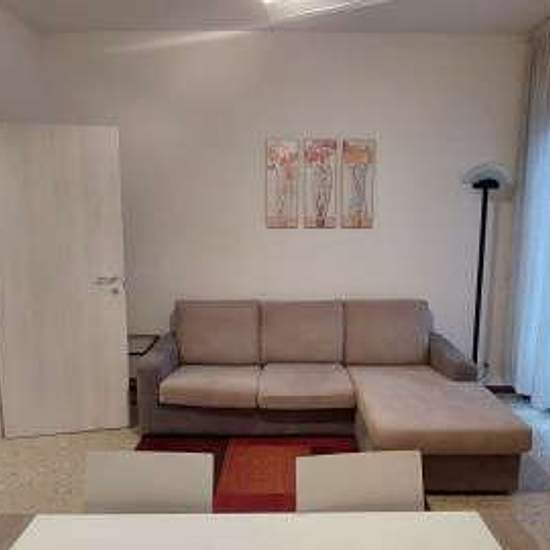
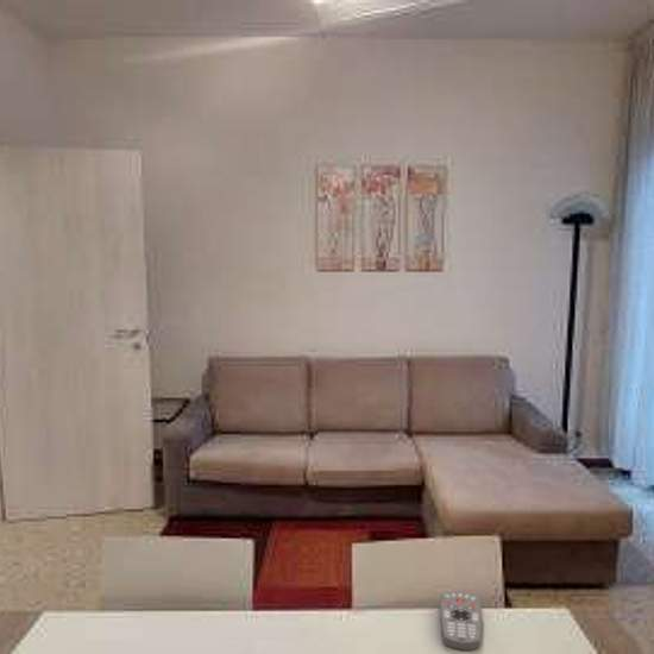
+ remote control (460, 620)
